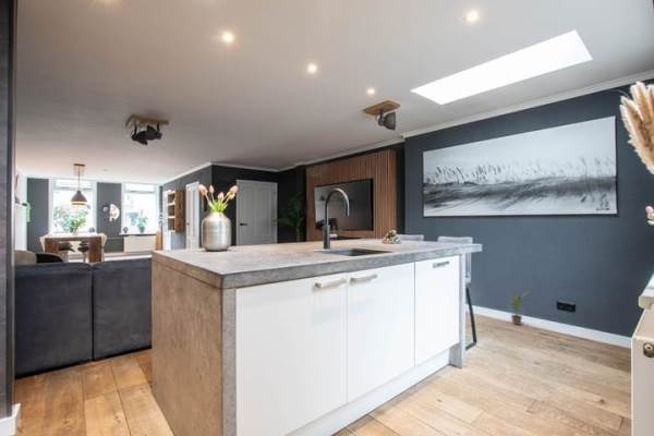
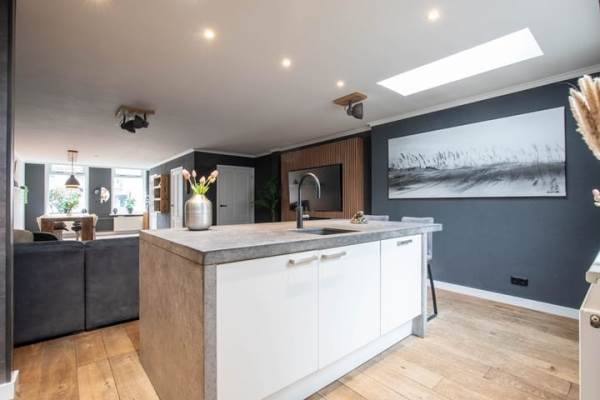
- potted plant (517, 307)
